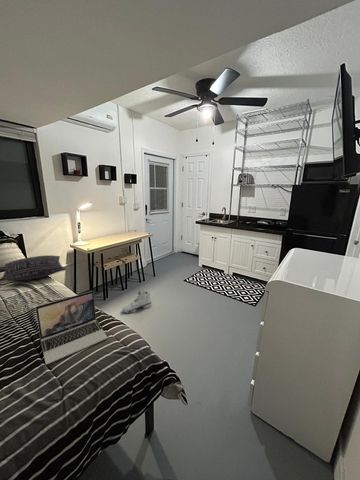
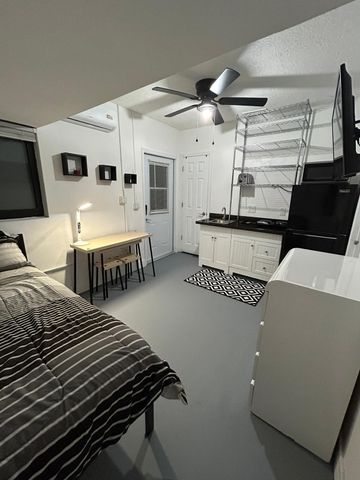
- laptop (72, 323)
- pillow (34, 266)
- sneaker (137, 300)
